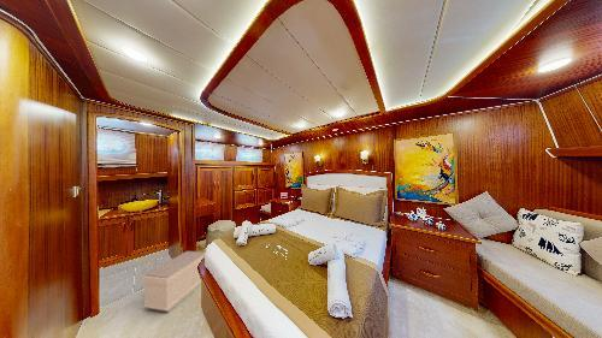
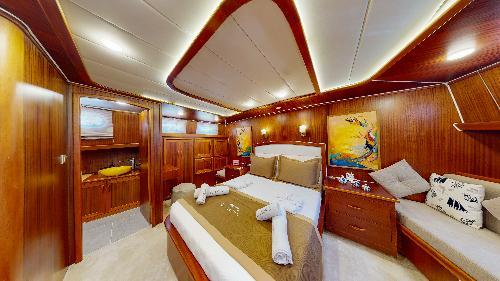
- bench (178, 277)
